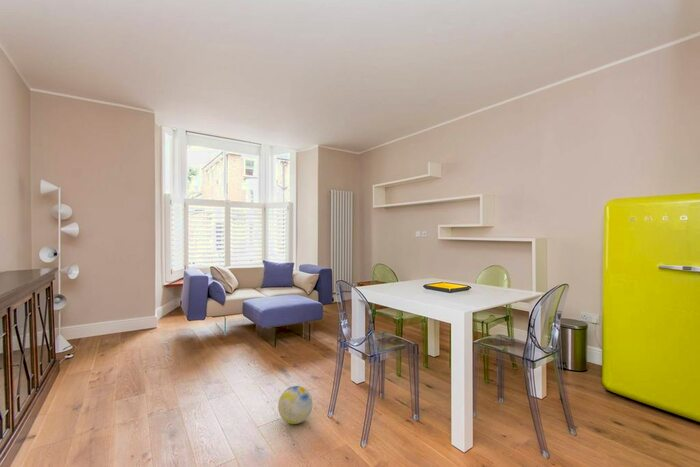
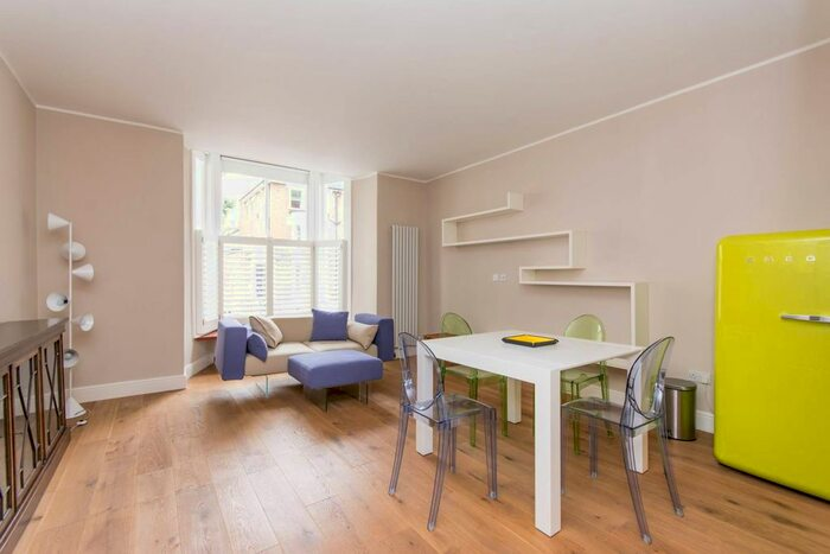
- ball (295, 404)
